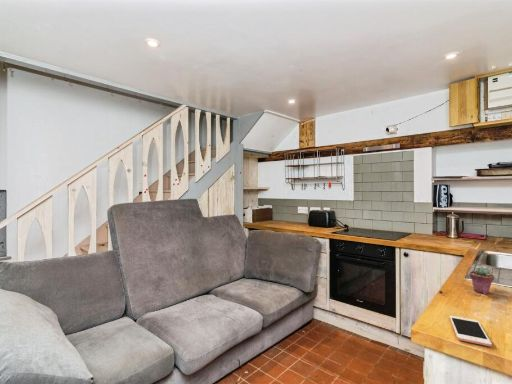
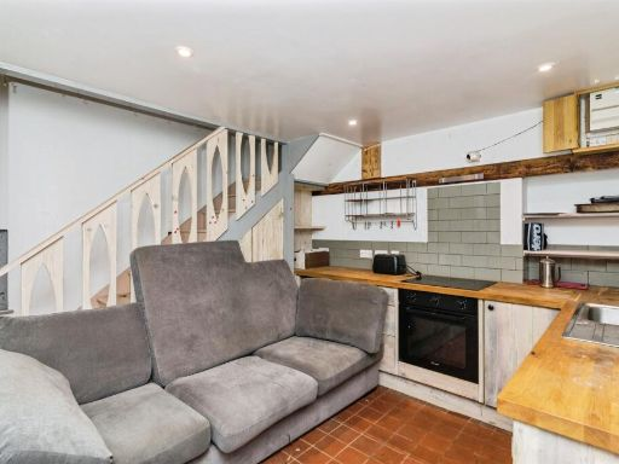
- cell phone (468, 329)
- potted succulent (481, 278)
